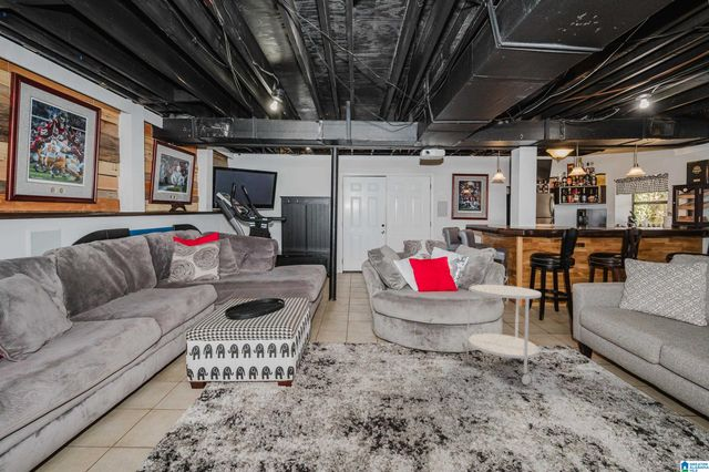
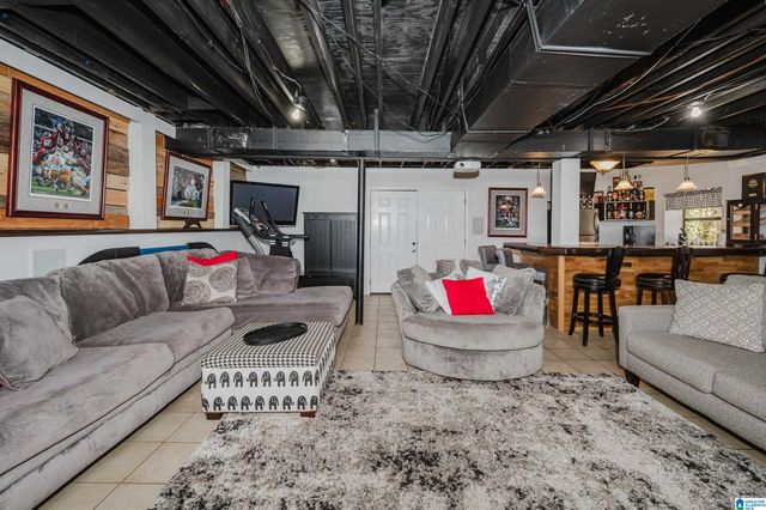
- side table (504, 335)
